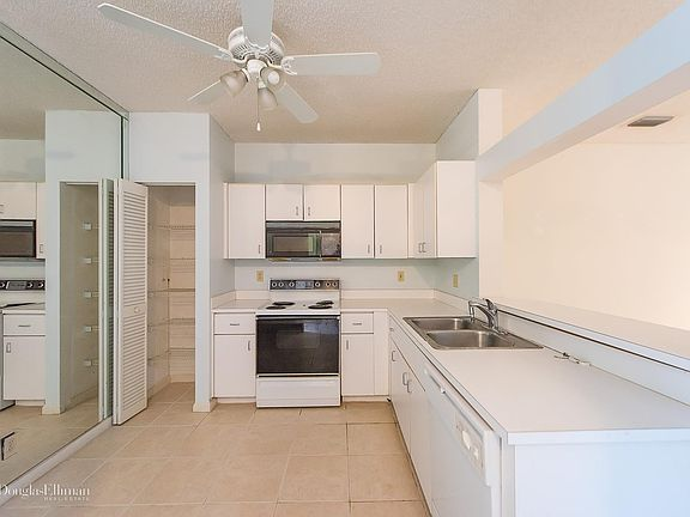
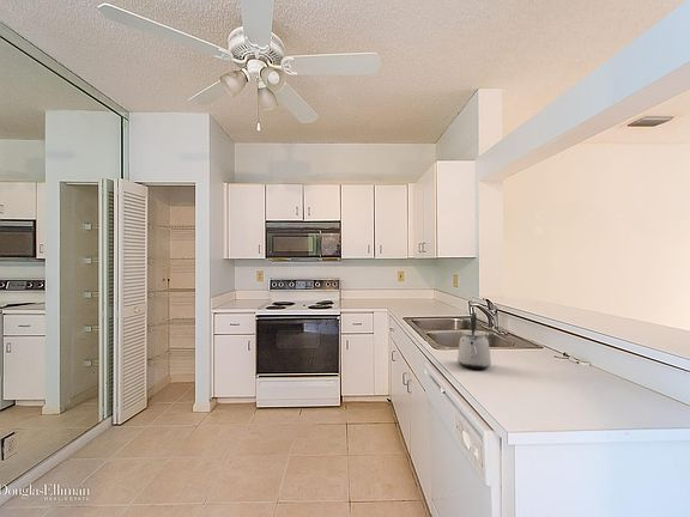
+ kettle (473, 340)
